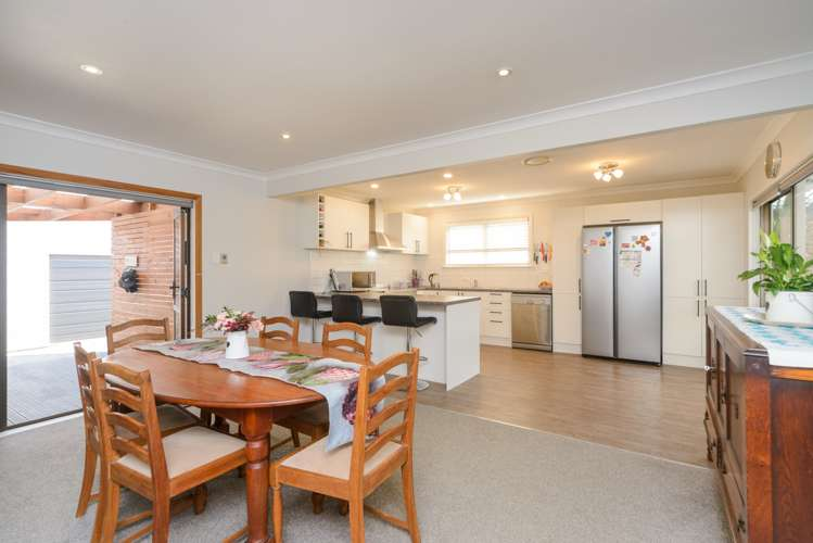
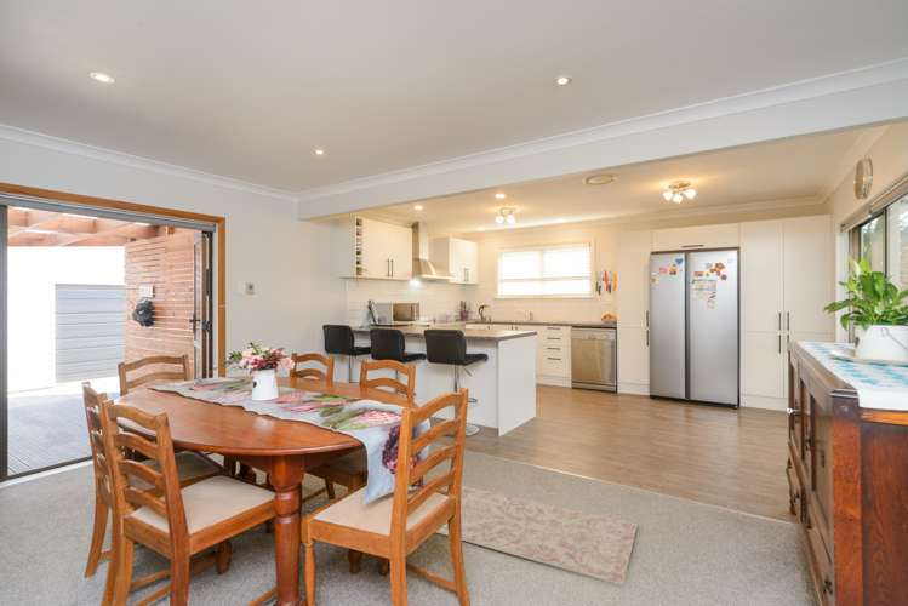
+ rug (514, 521)
